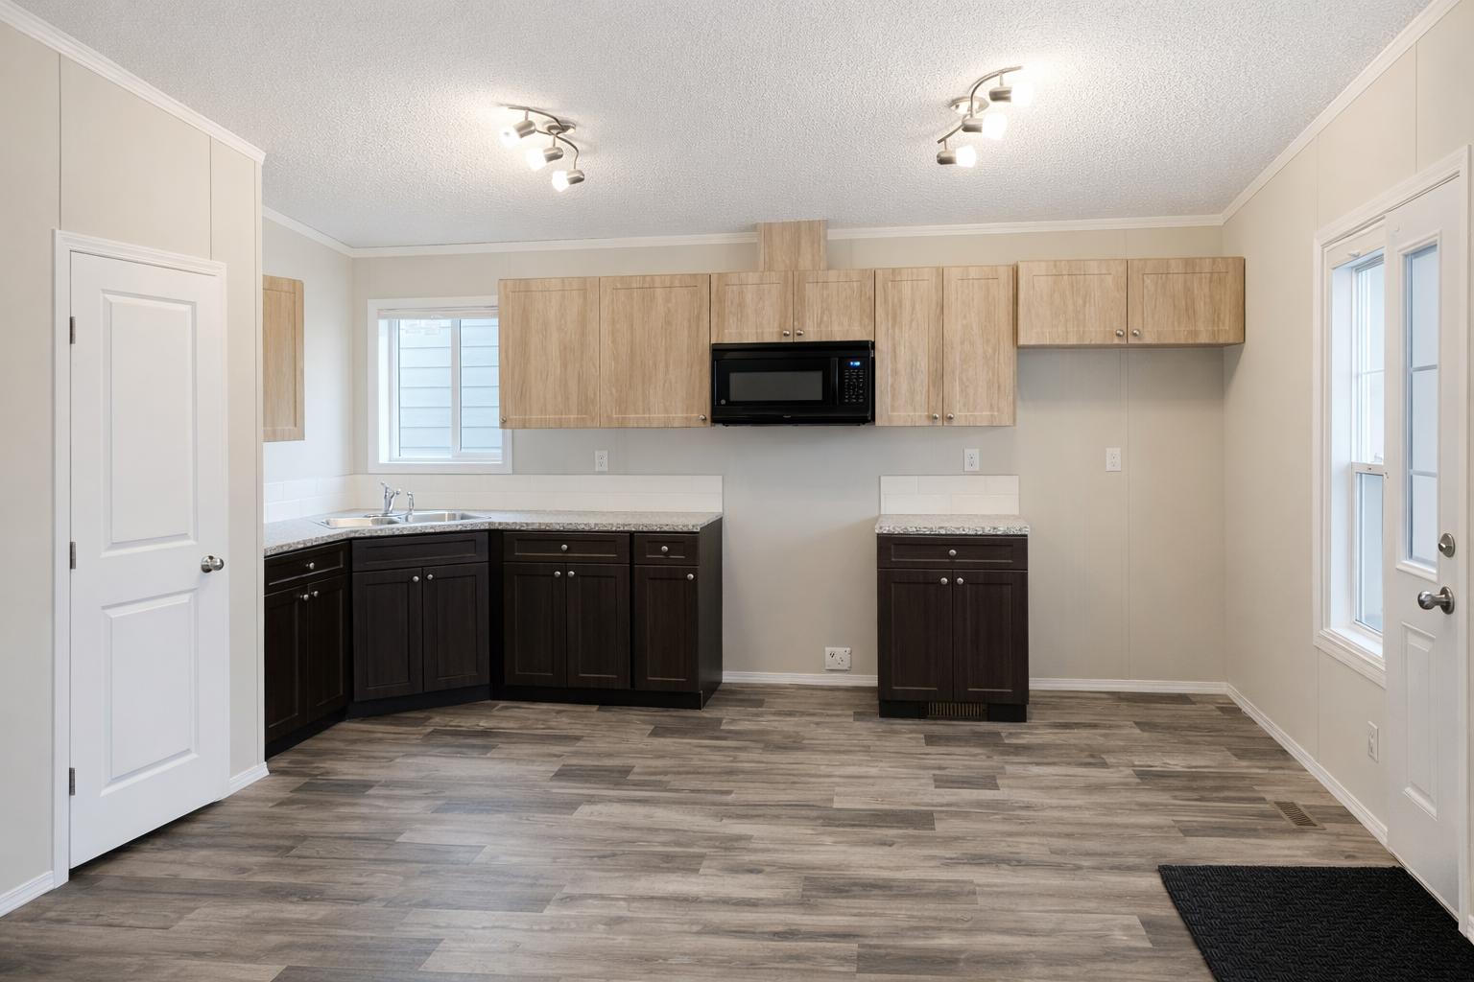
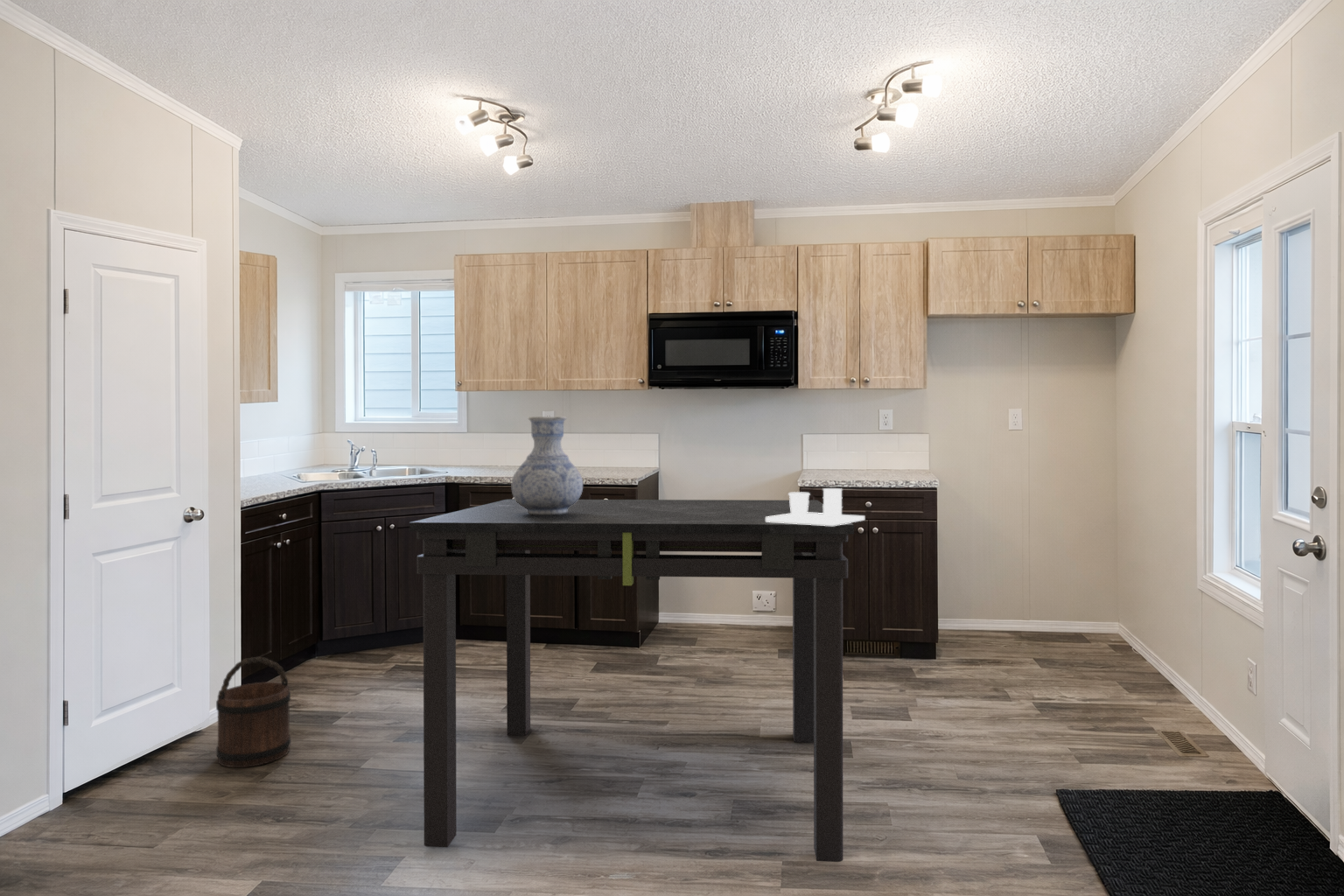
+ dining table (631, 584)
+ salt and pepper shaker set (808, 504)
+ vase (547, 464)
+ bucket (254, 705)
